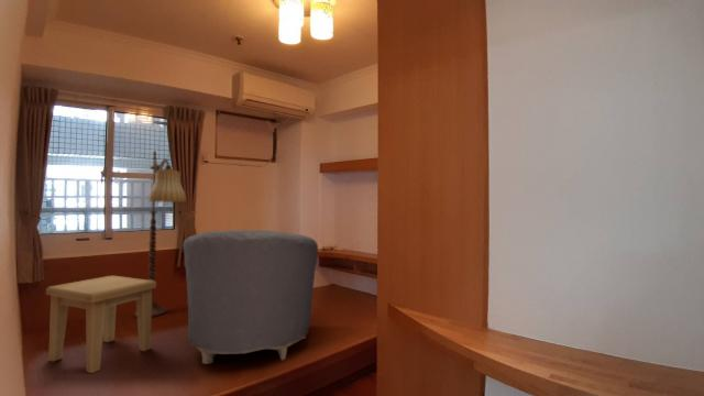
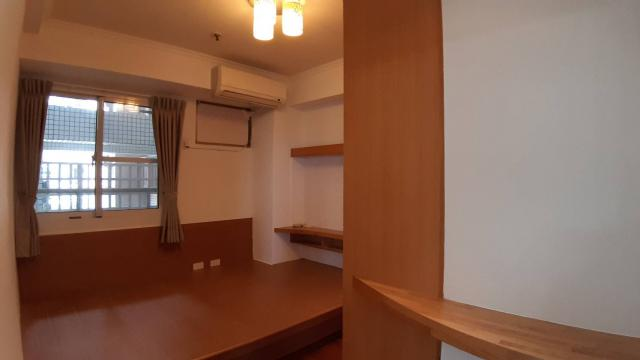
- side table (102, 318)
- armchair (249, 284)
- floor lamp (155, 233)
